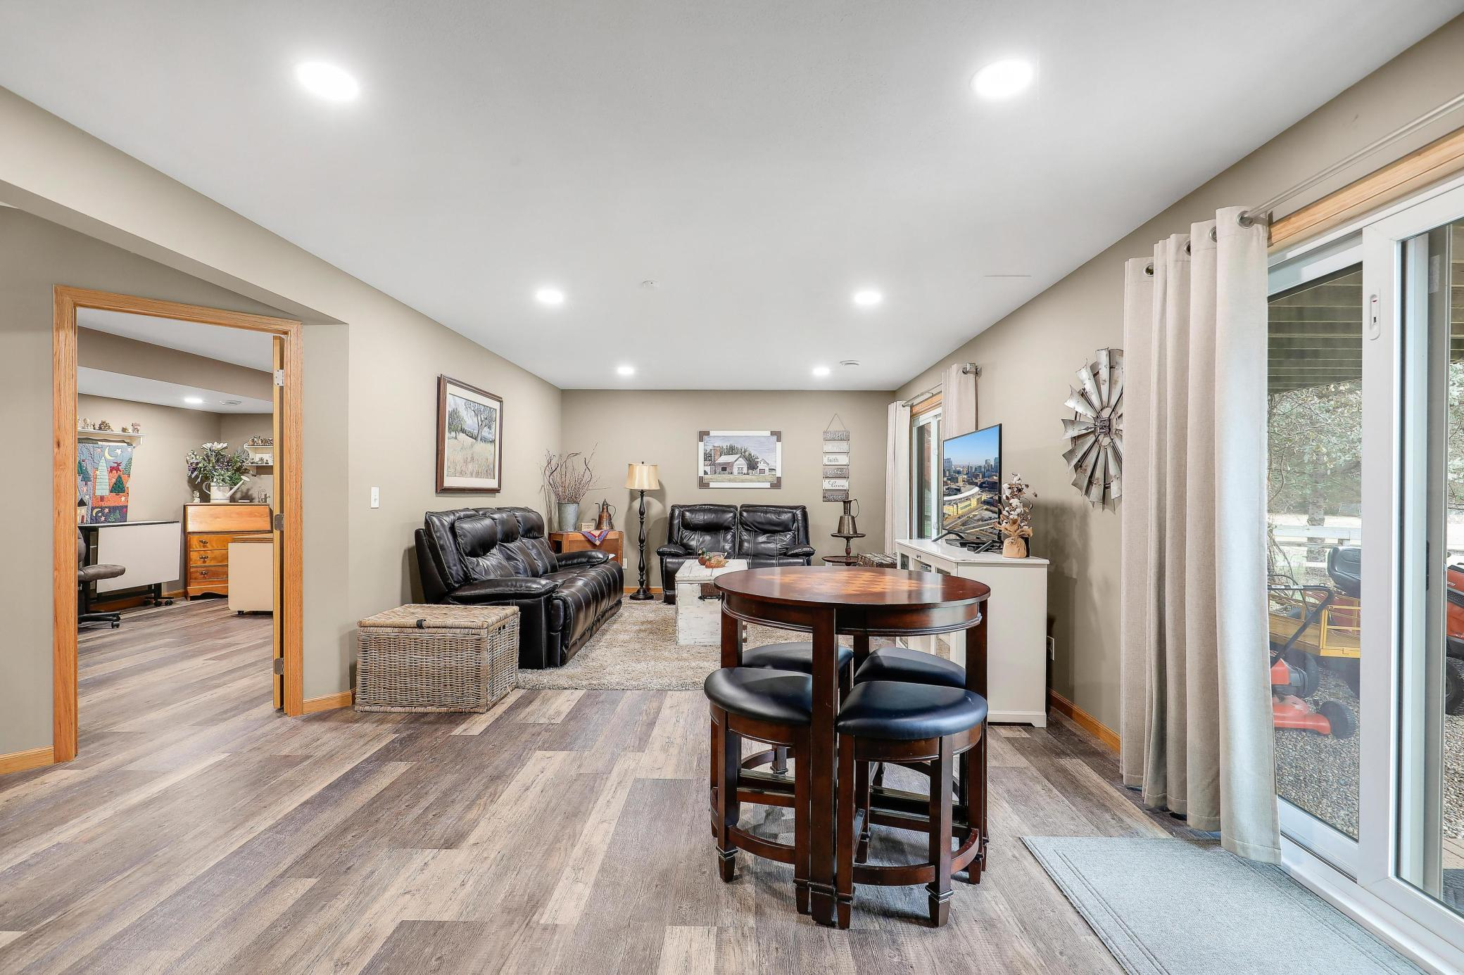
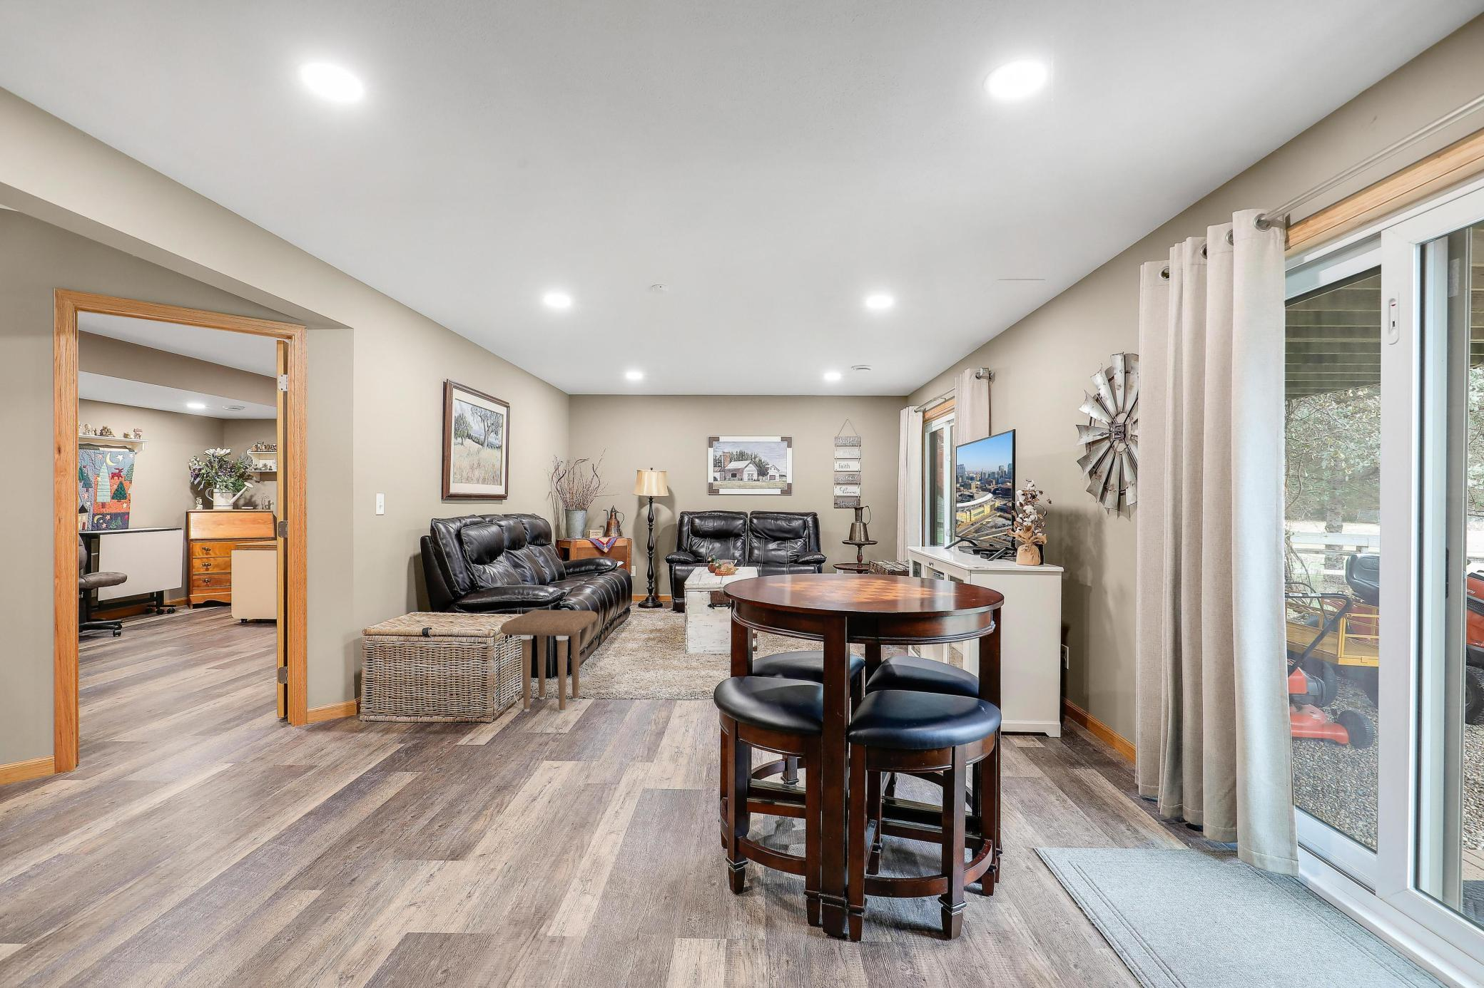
+ side table (545, 661)
